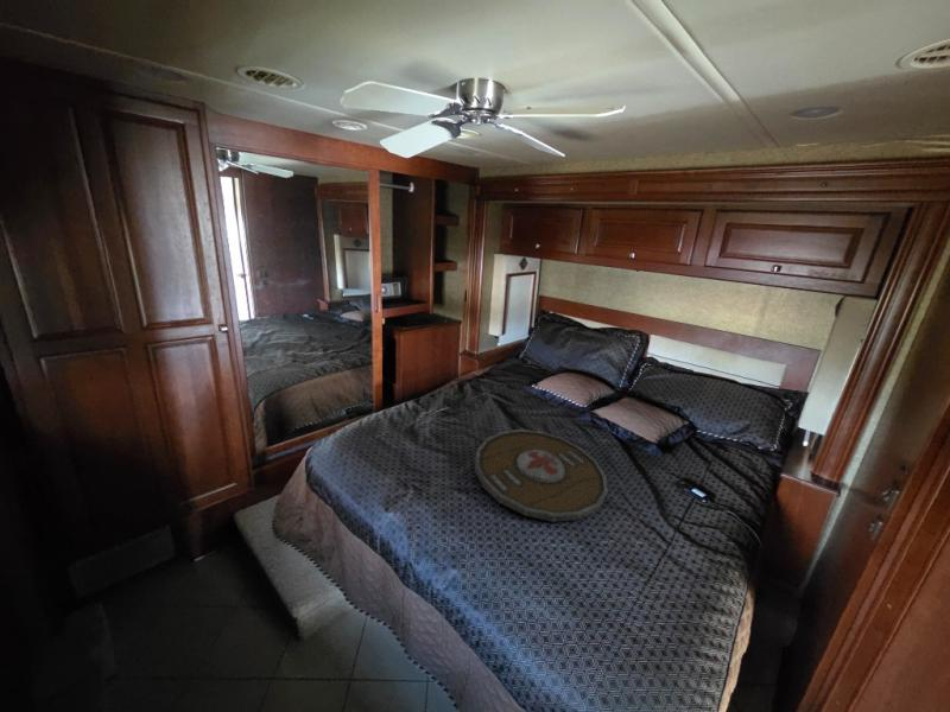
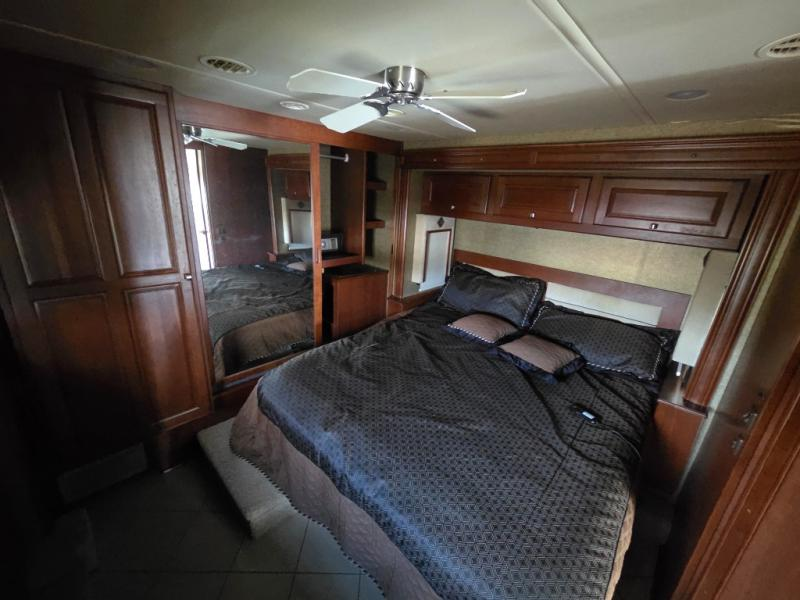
- serving tray (539, 468)
